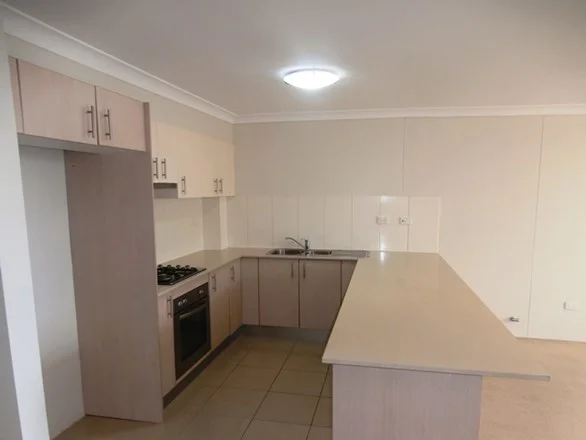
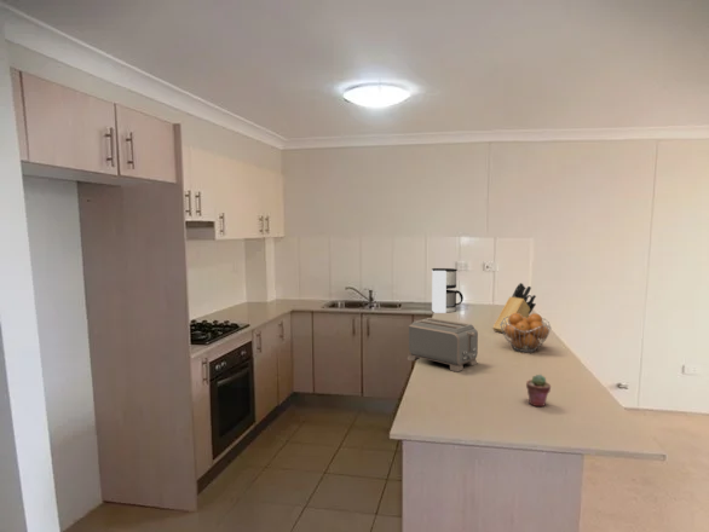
+ toaster (444, 342)
+ potted succulent (537, 389)
+ knife block (514, 307)
+ fruit basket (524, 331)
+ coffee maker (446, 290)
